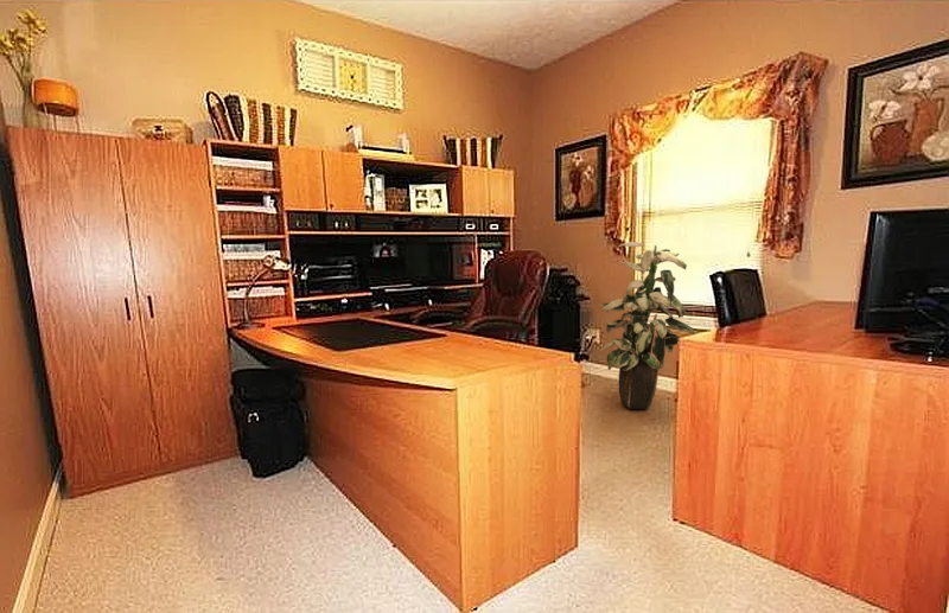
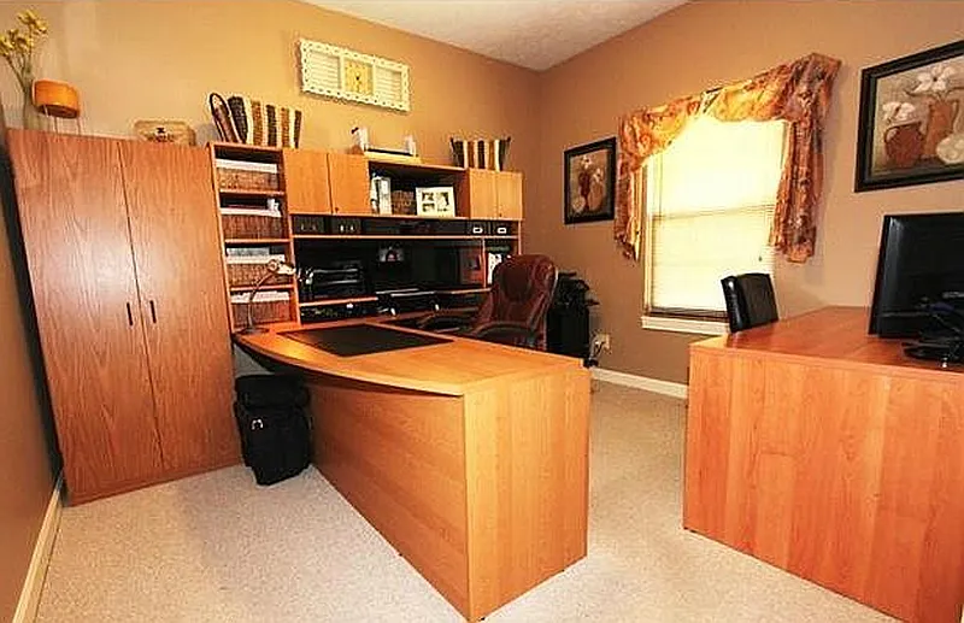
- indoor plant (639, 325)
